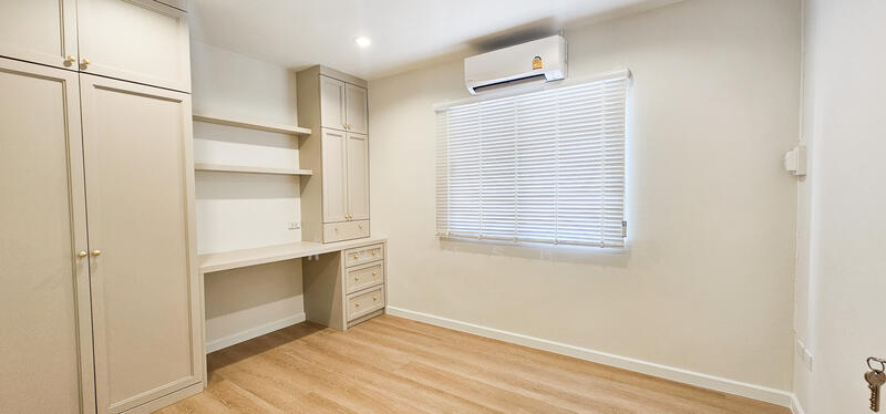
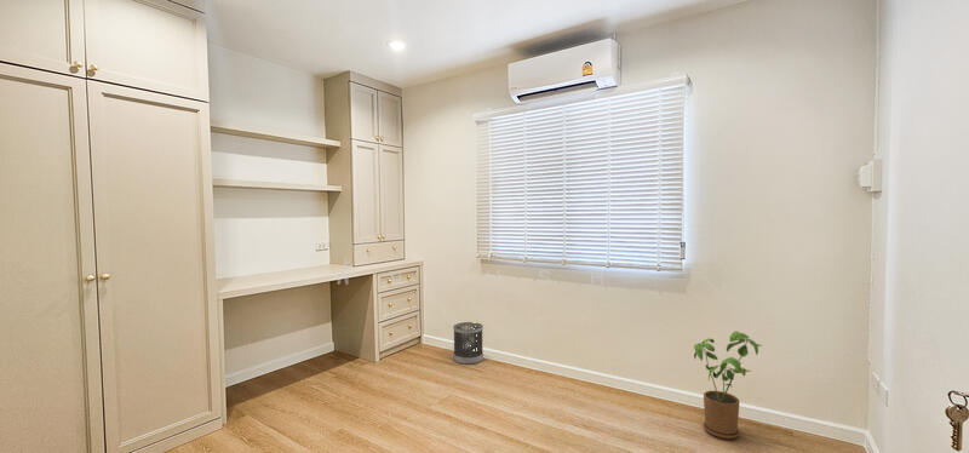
+ house plant (723, 383)
+ wastebasket (468, 343)
